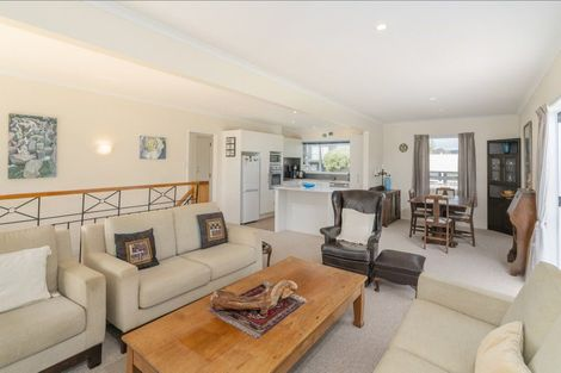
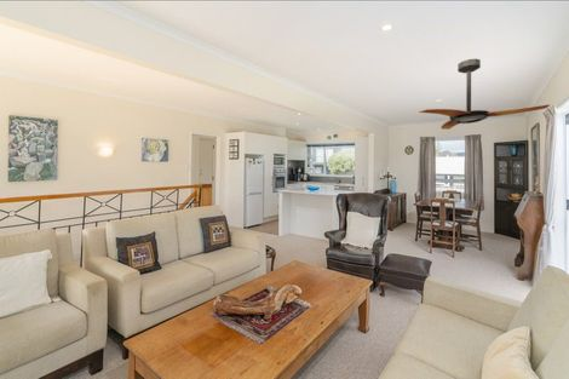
+ ceiling fan (470, 91)
